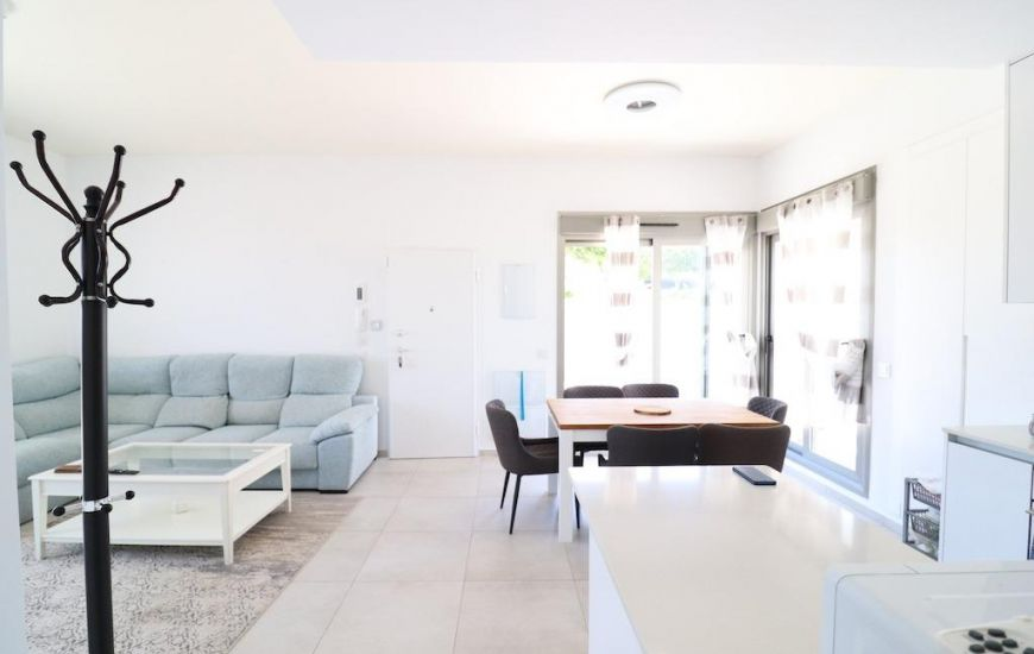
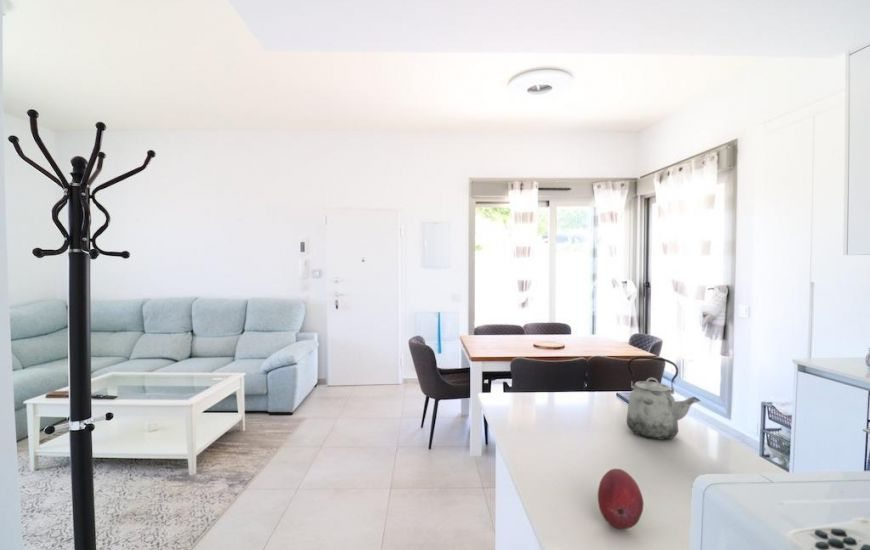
+ fruit (619, 497)
+ kettle (662, 396)
